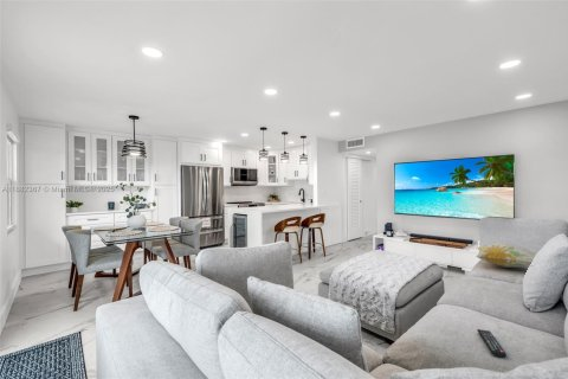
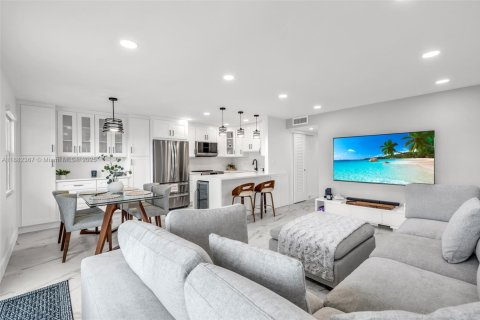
- decorative pillow (505, 255)
- remote control (490, 341)
